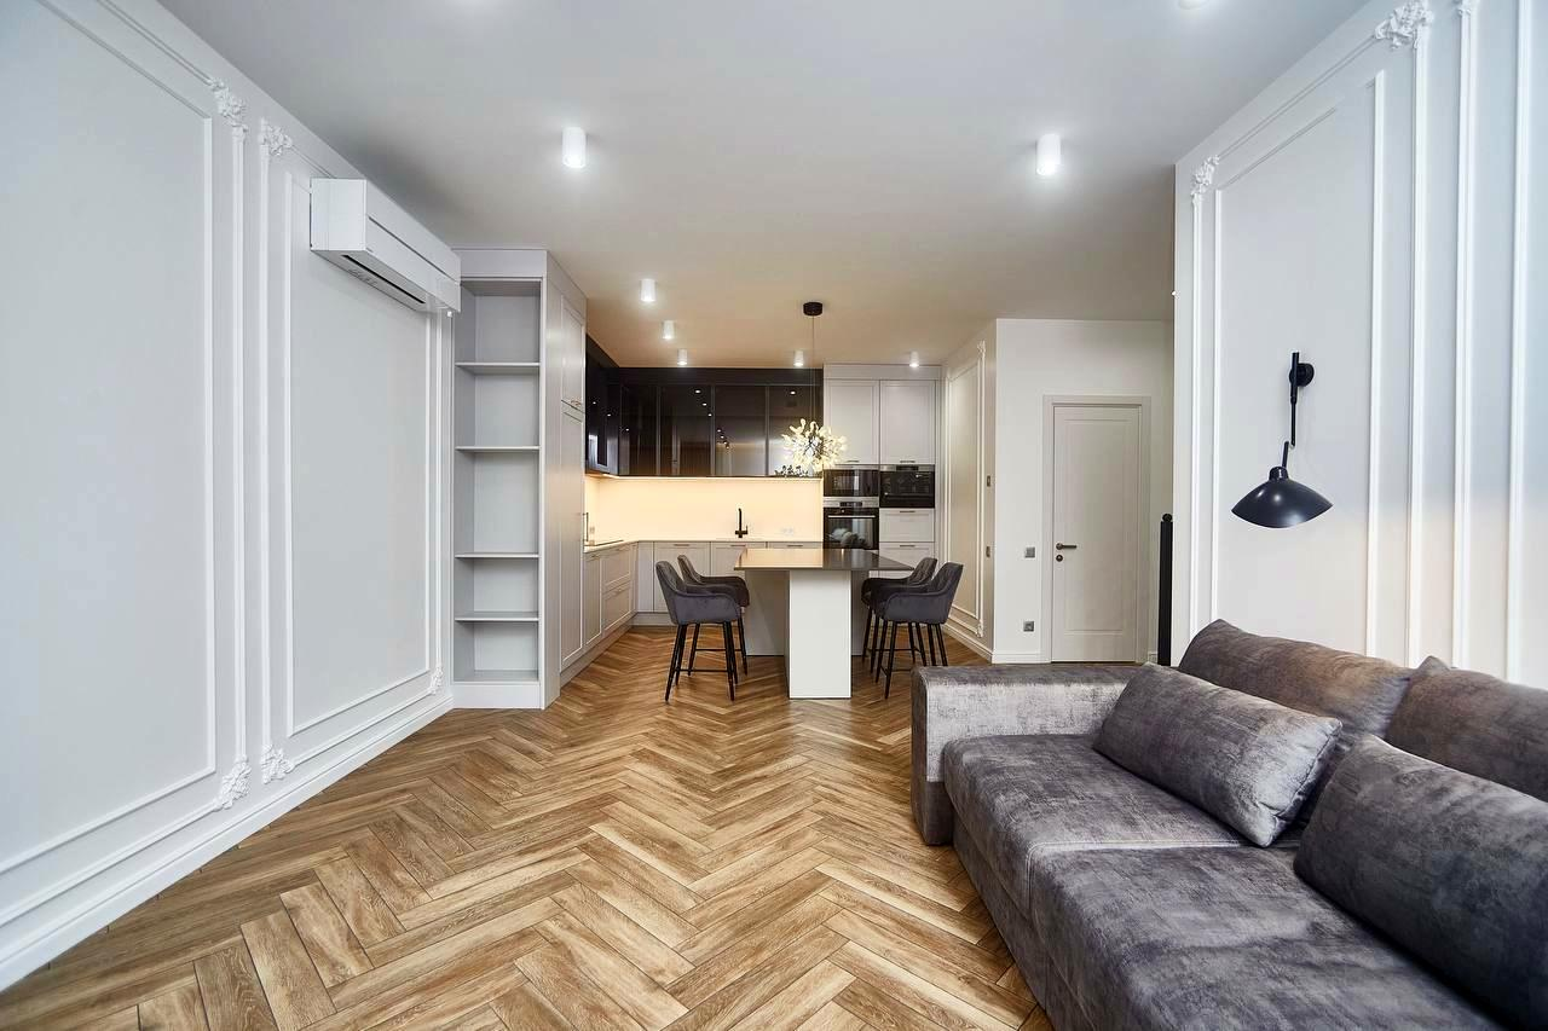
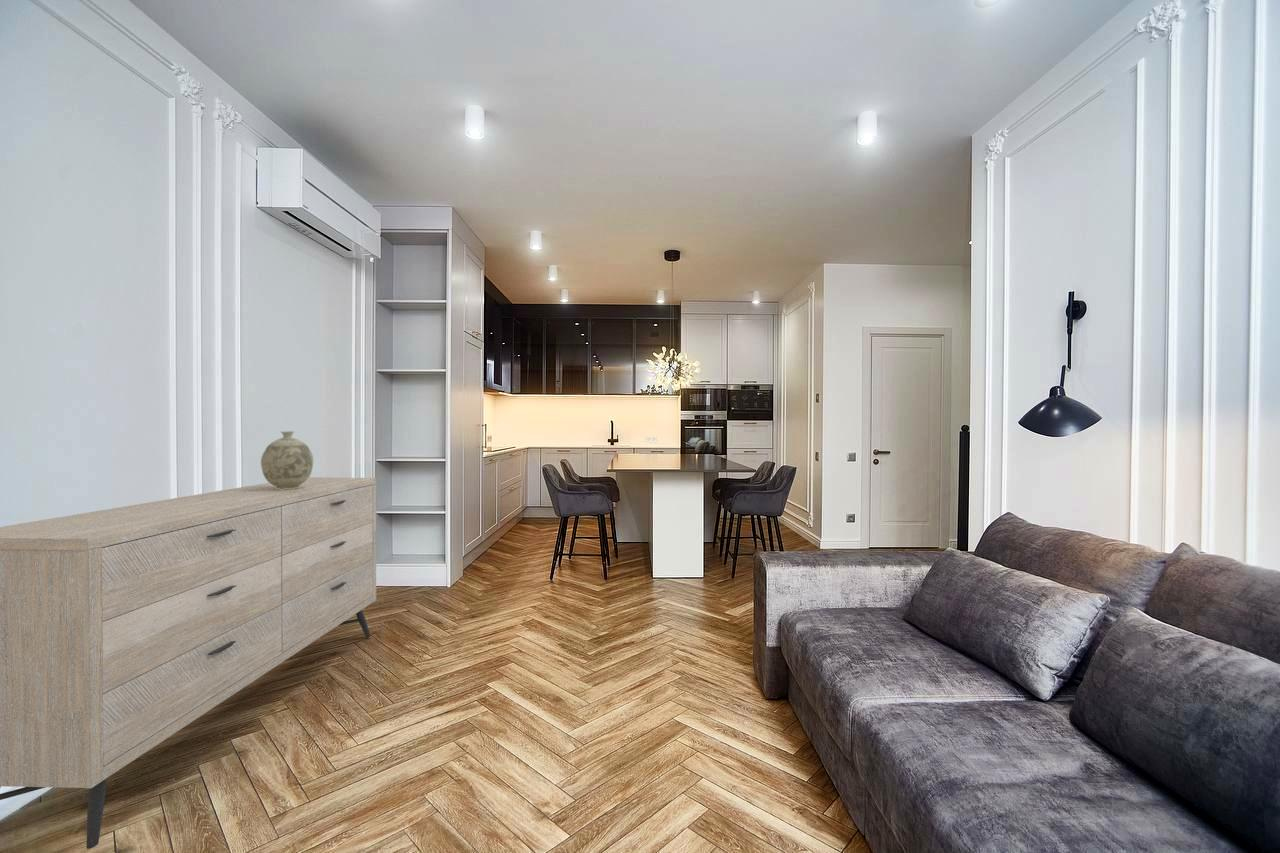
+ decorative vase (287, 459)
+ dresser (234, 602)
